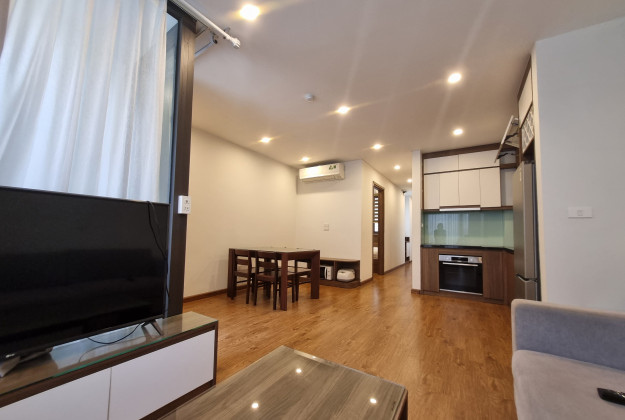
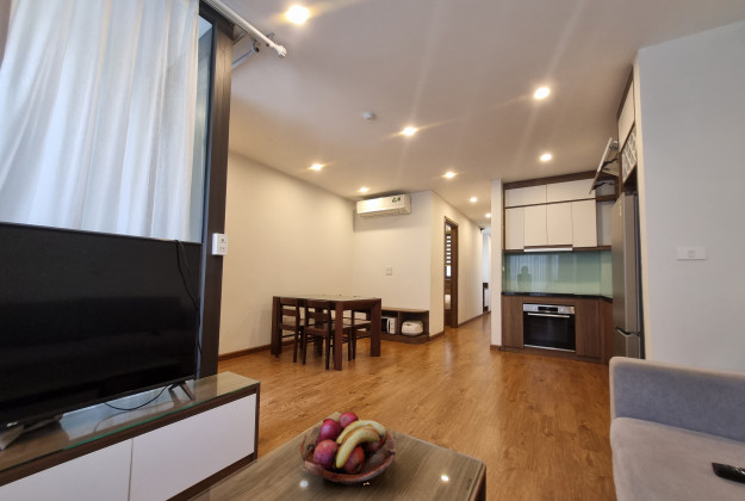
+ fruit basket (348, 443)
